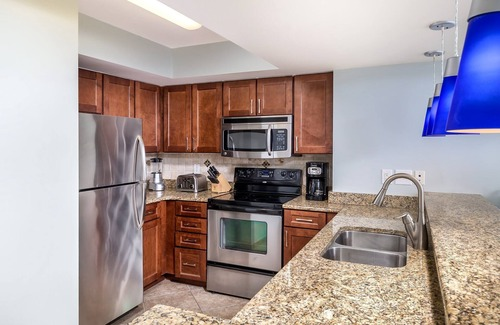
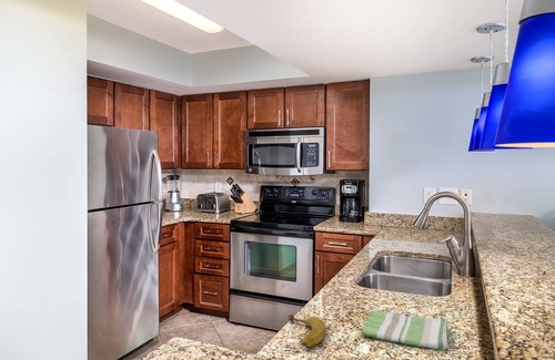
+ fruit (307, 325)
+ dish towel (405, 327)
